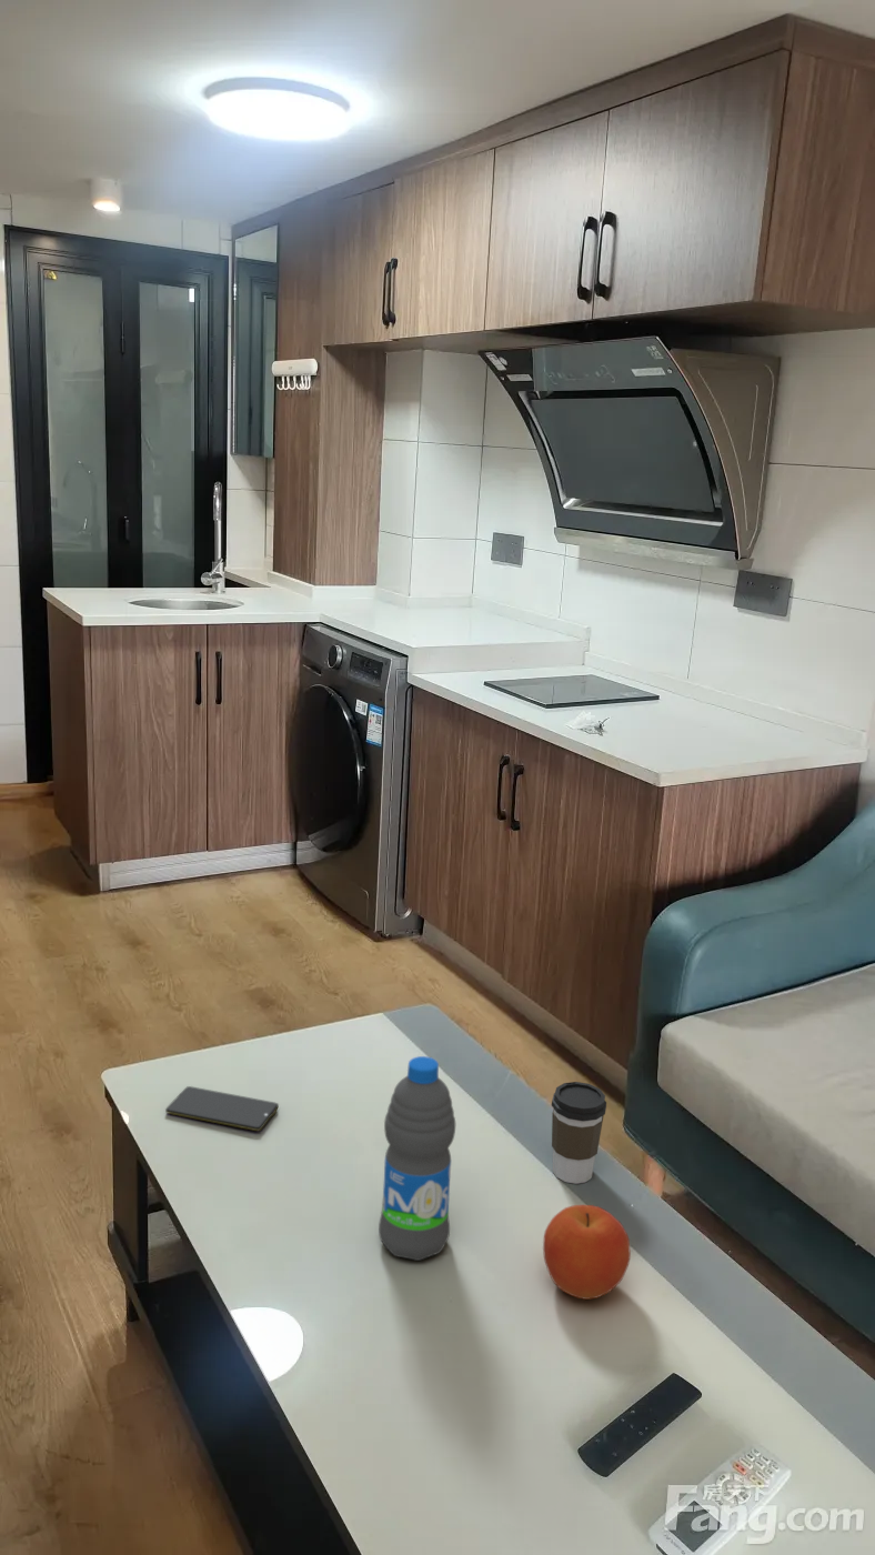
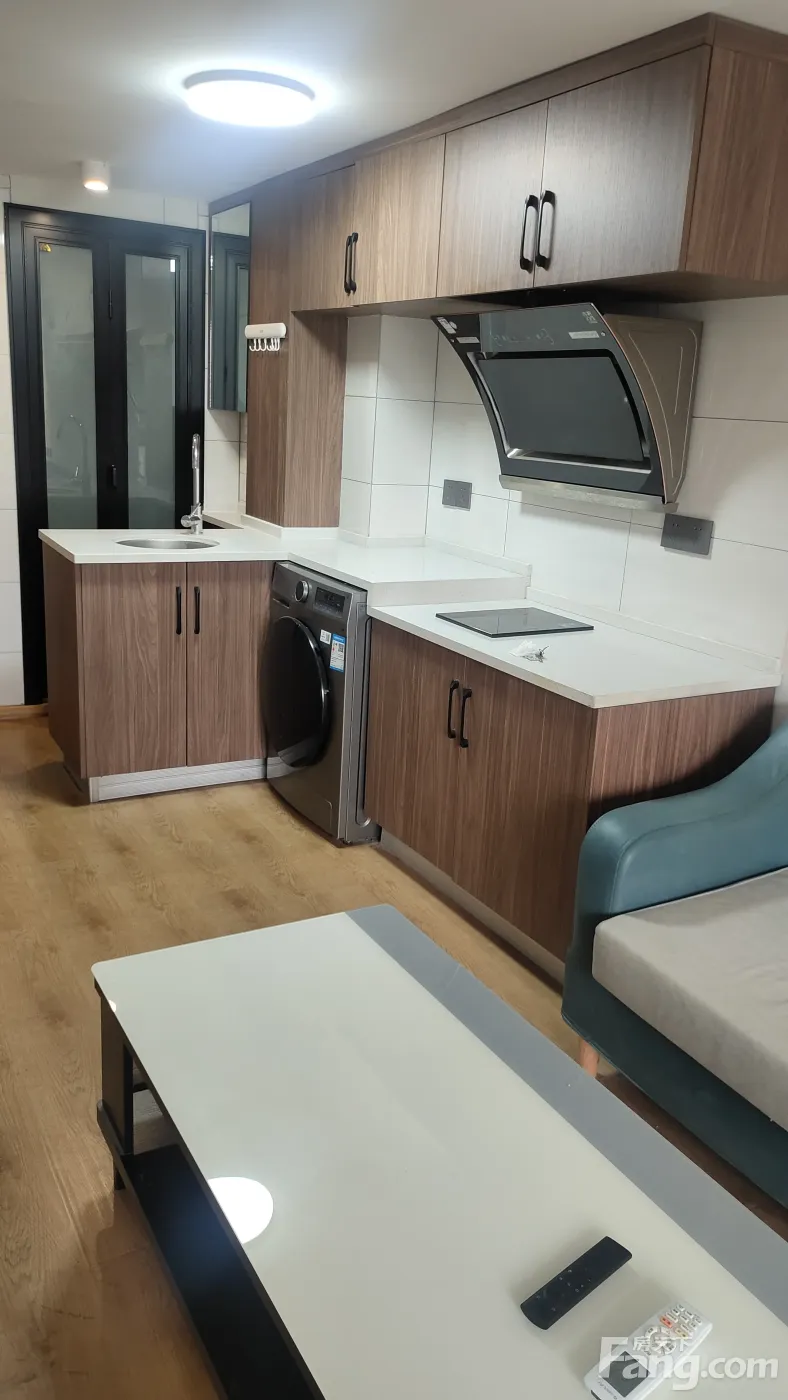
- coffee cup (575, 1133)
- water bottle (418, 1154)
- fruit (585, 1251)
- smartphone (222, 1107)
